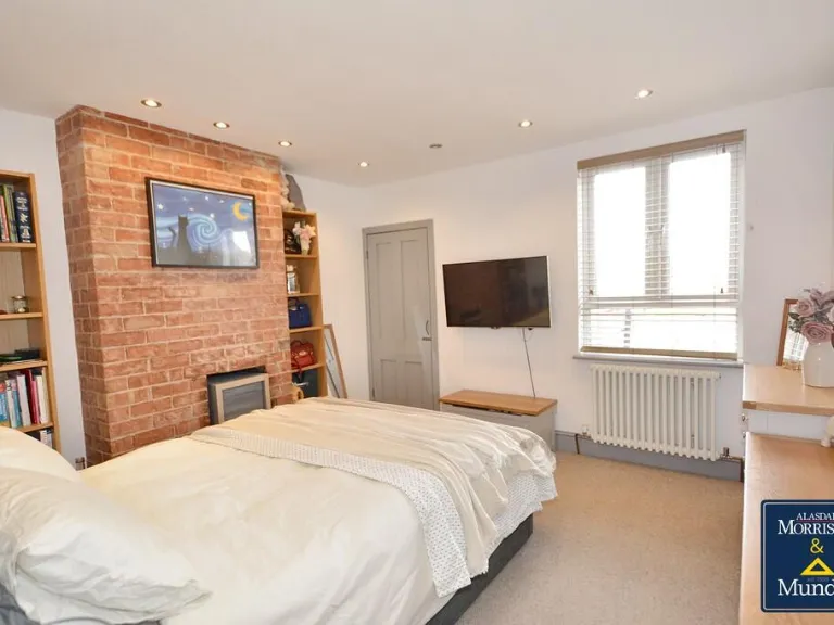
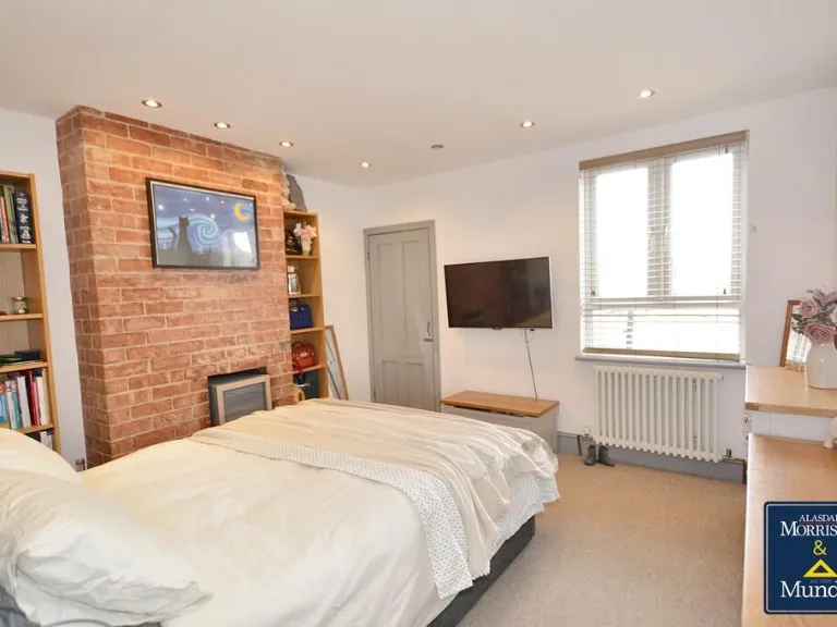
+ boots (597, 455)
